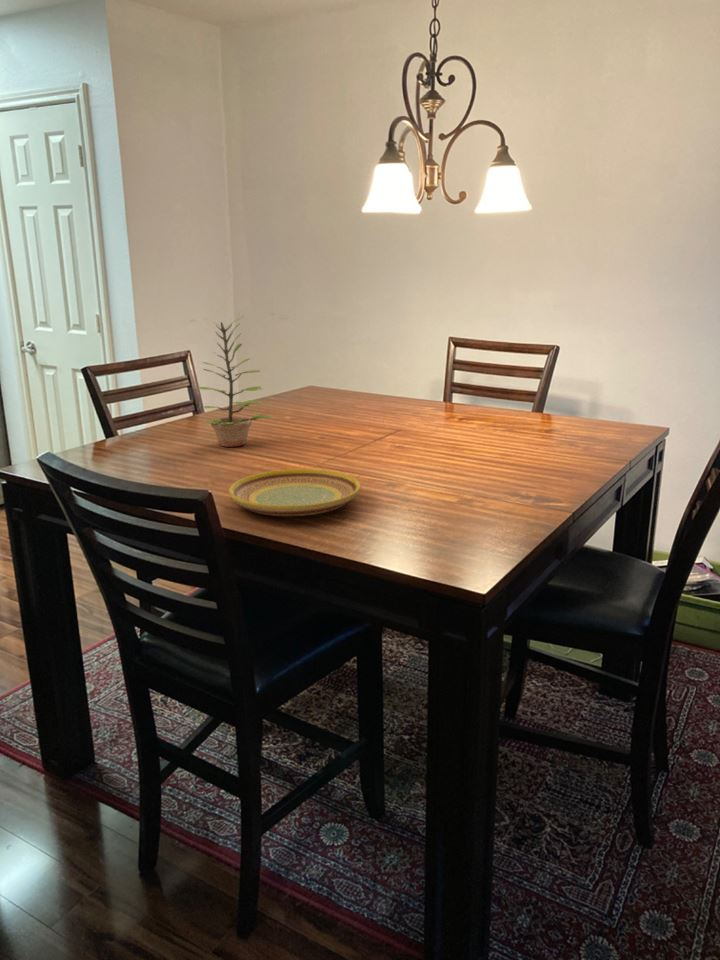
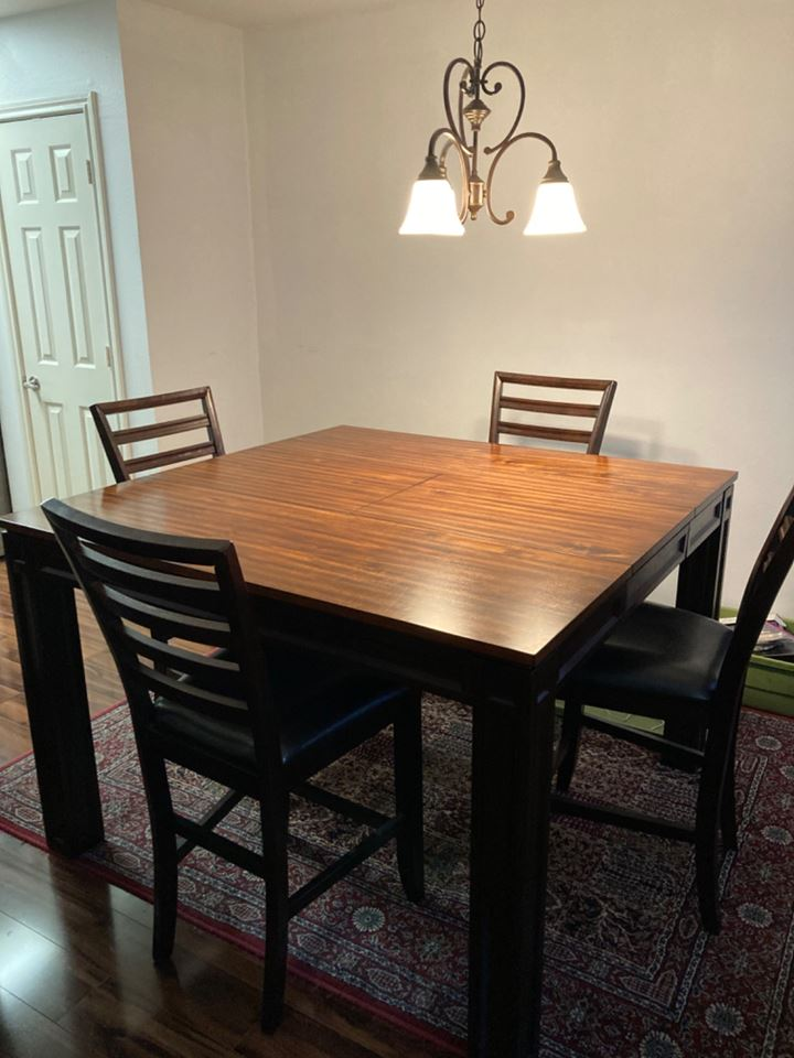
- plate (295, 494)
- plant (234, 380)
